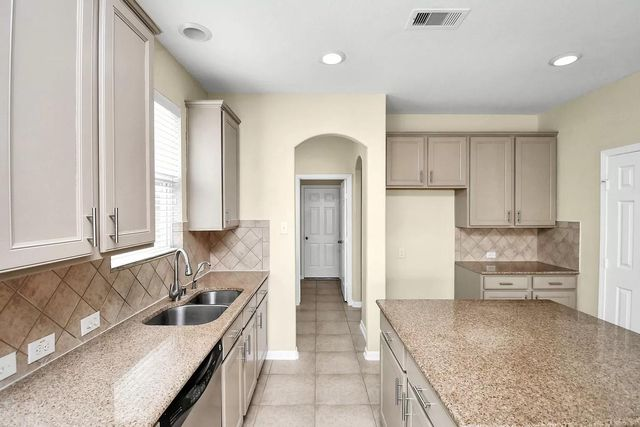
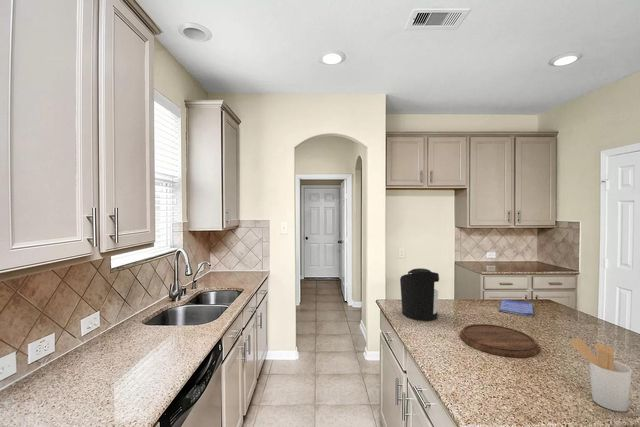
+ utensil holder (598, 371)
+ coffee maker (418, 290)
+ cutting board (497, 338)
+ dish towel (516, 307)
